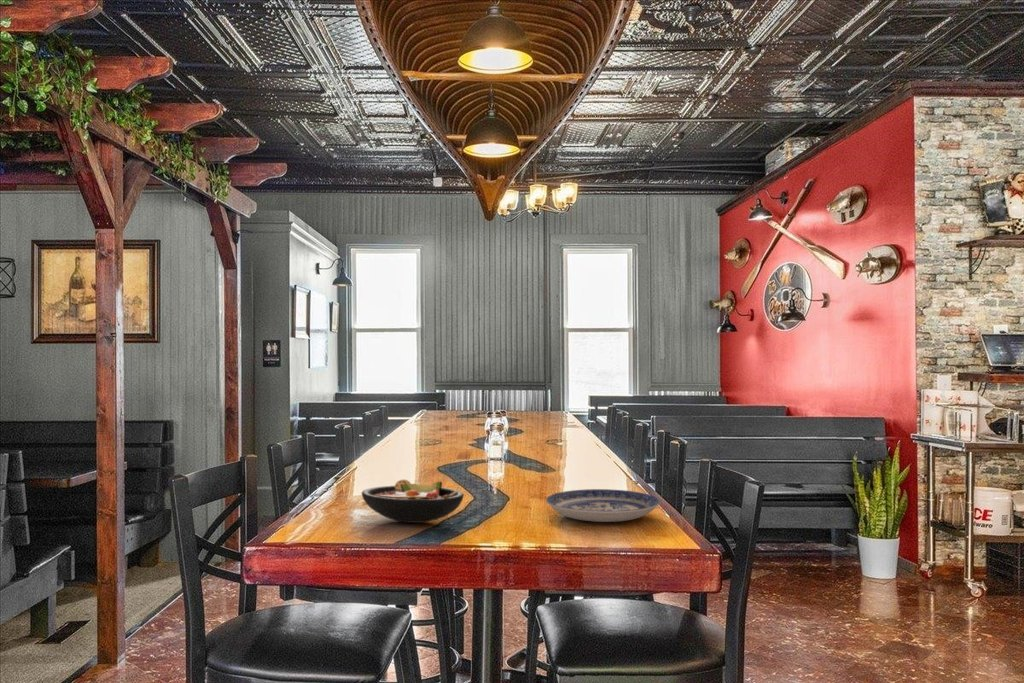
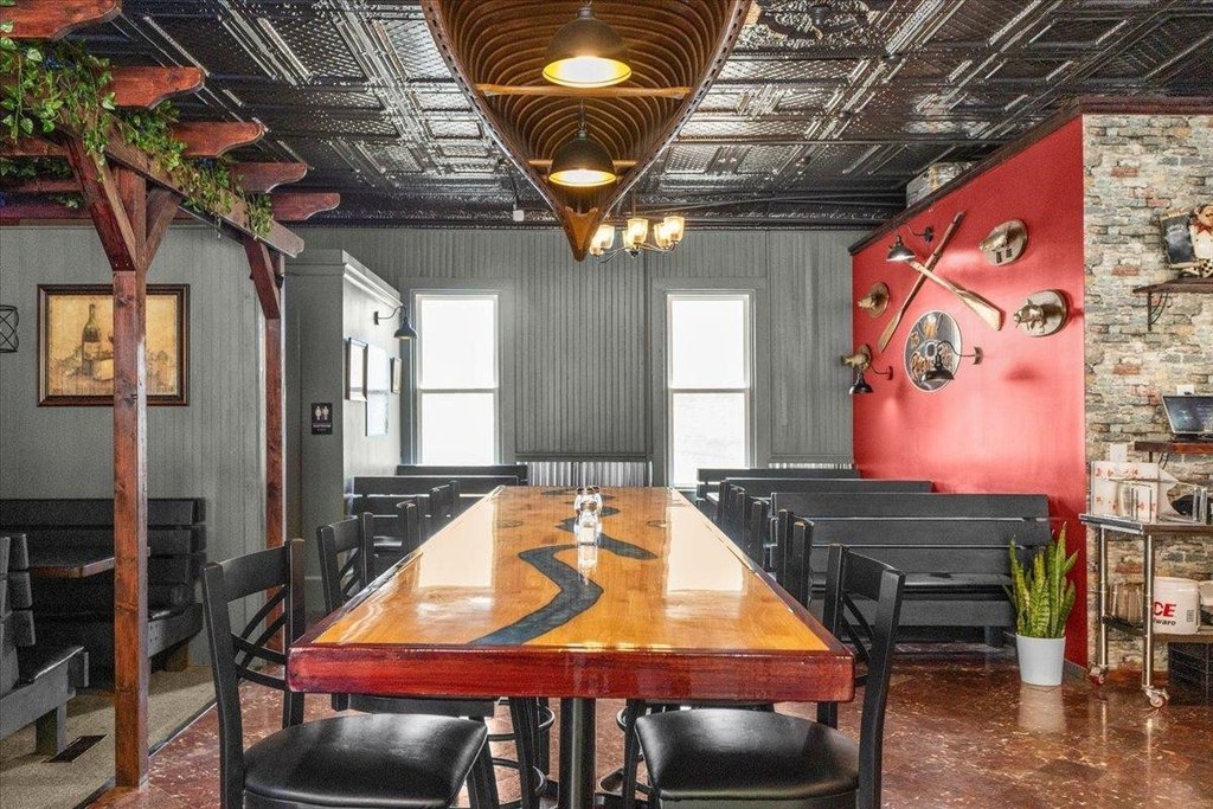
- plate (602, 507)
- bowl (412, 502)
